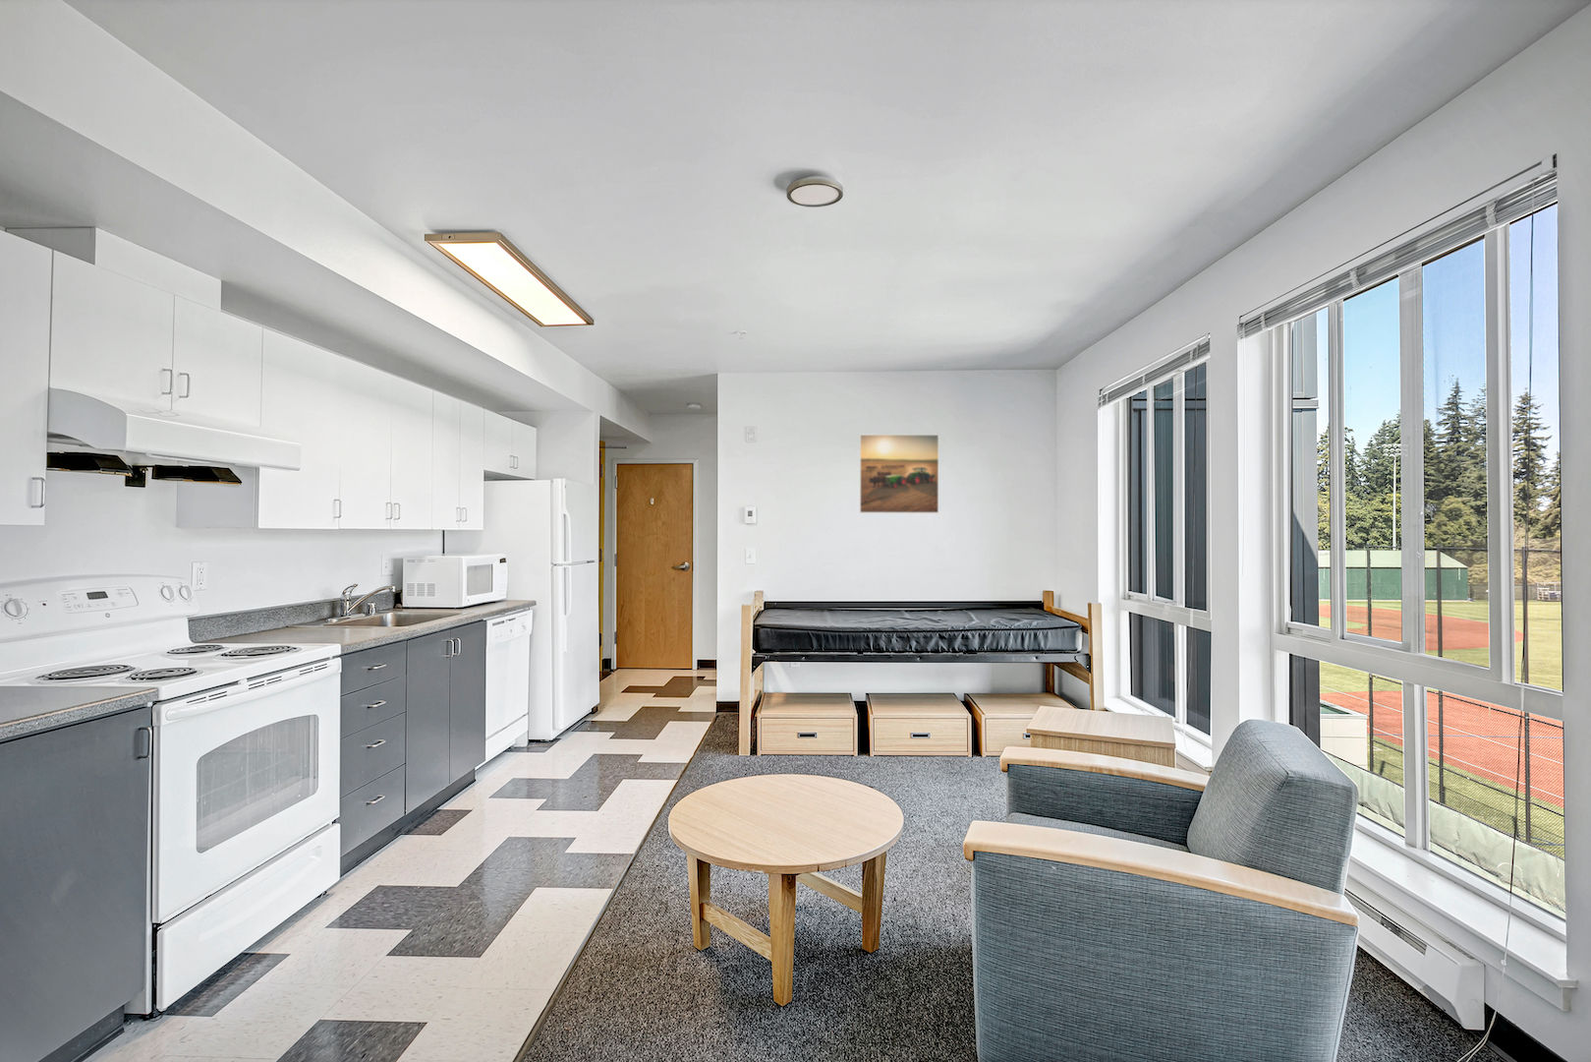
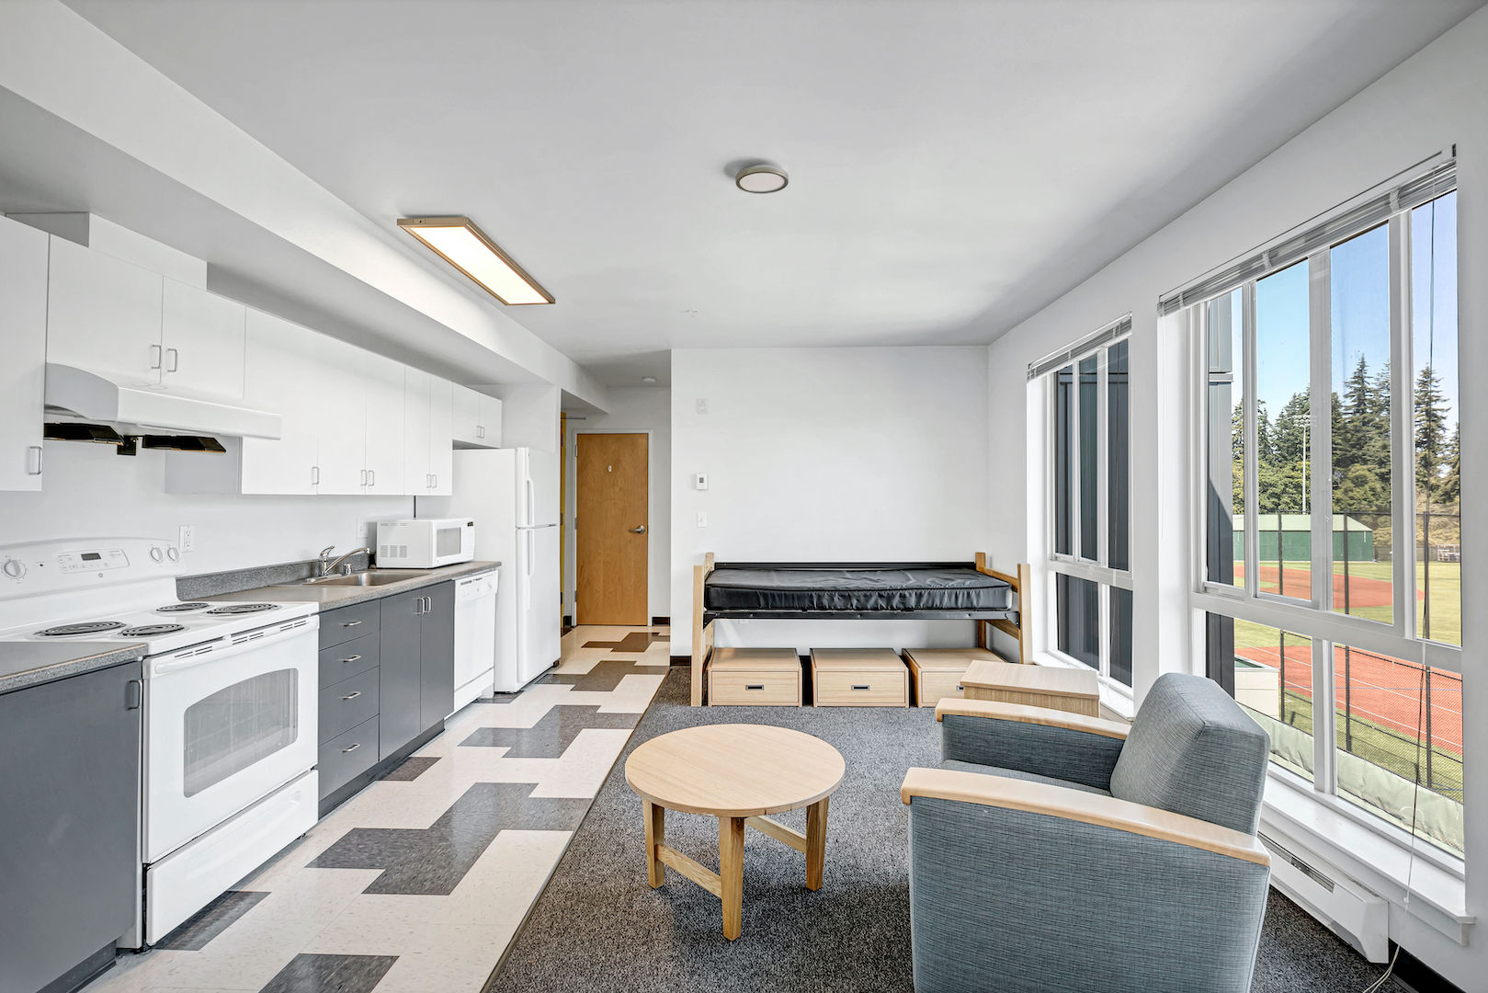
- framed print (898, 473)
